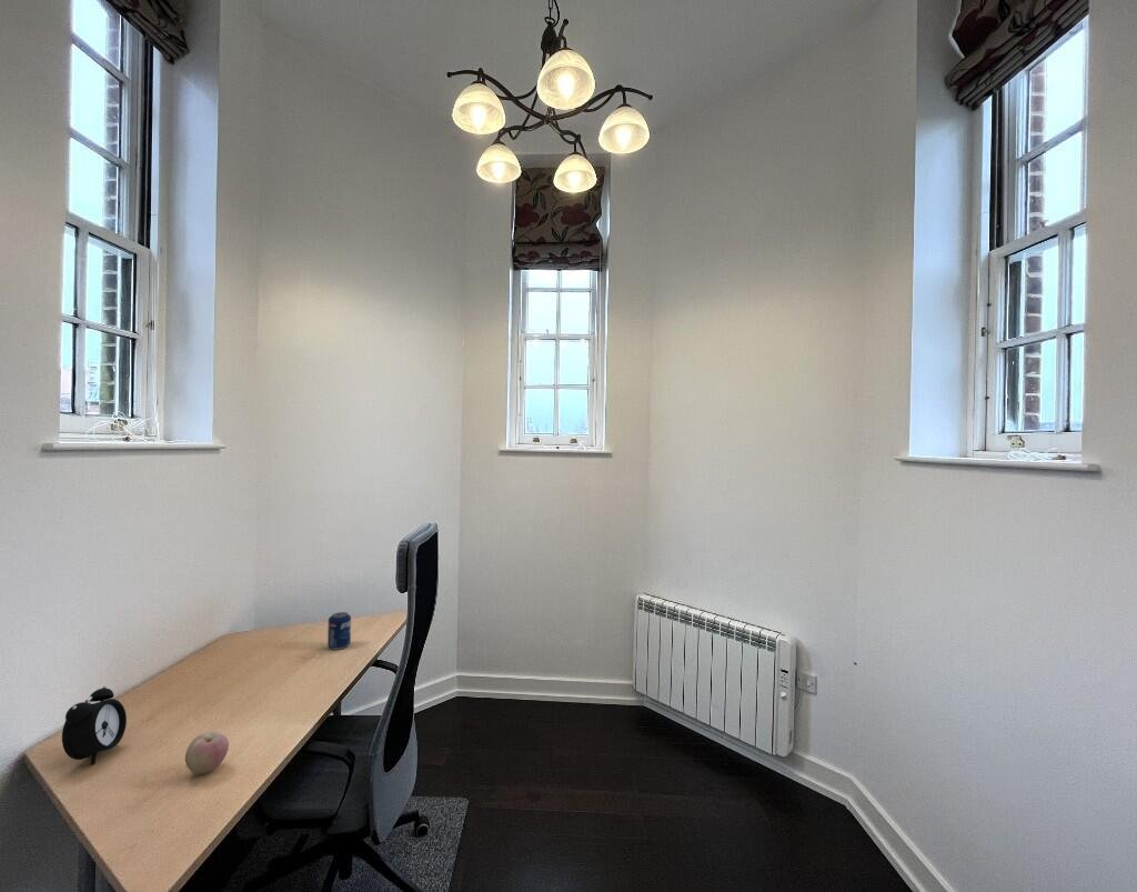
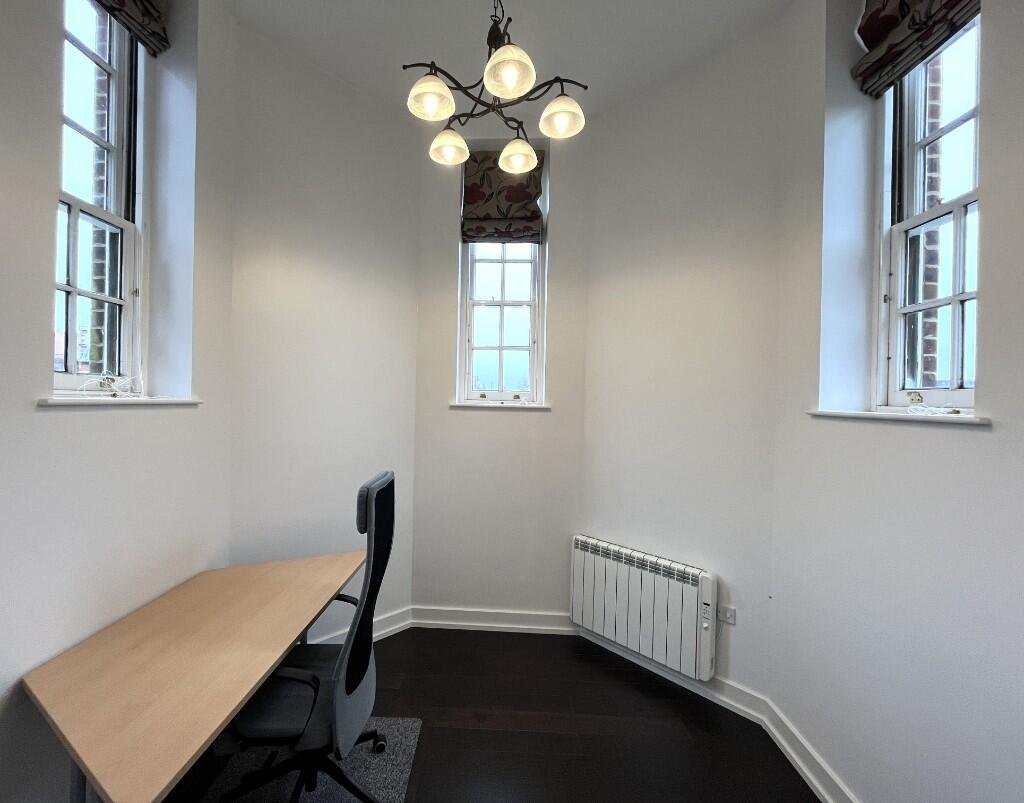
- apple (207, 752)
- alarm clock (95, 724)
- beverage can (339, 630)
